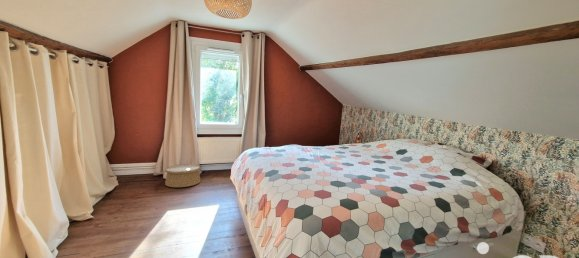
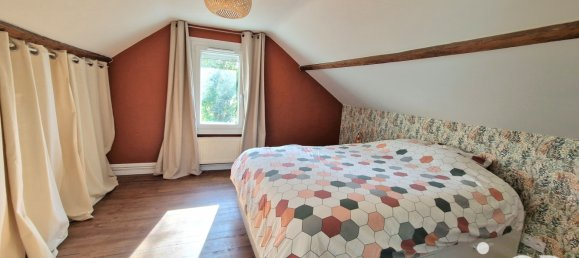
- woven basket (183, 174)
